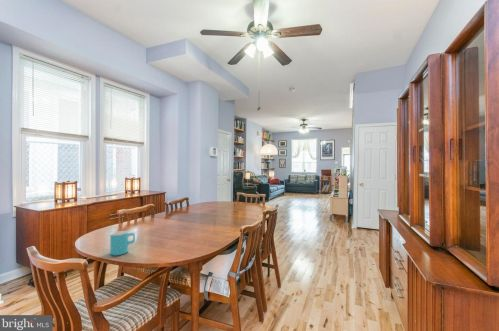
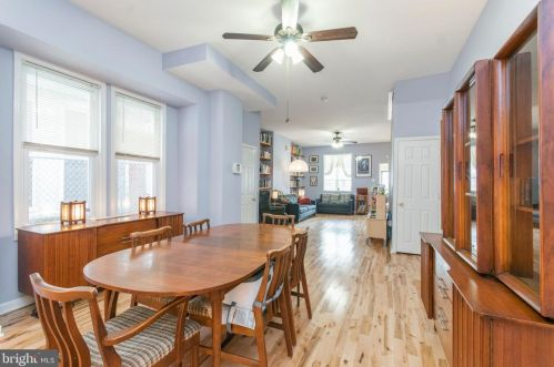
- cup (122, 242)
